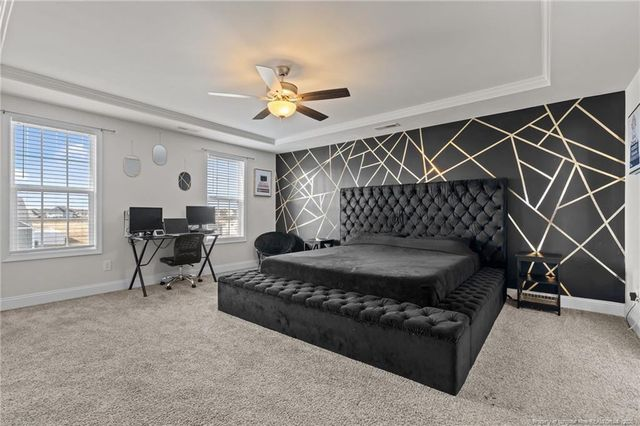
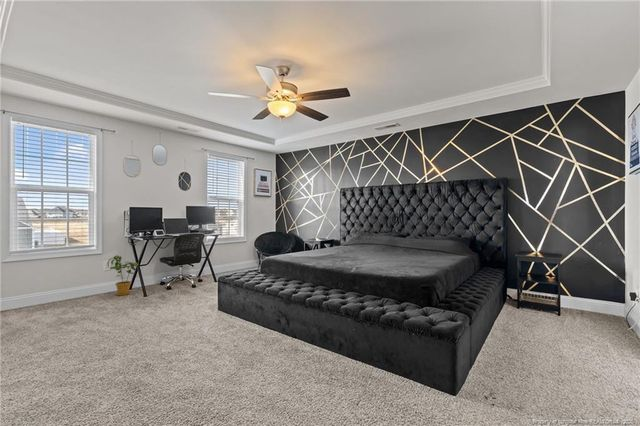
+ house plant (121, 272)
